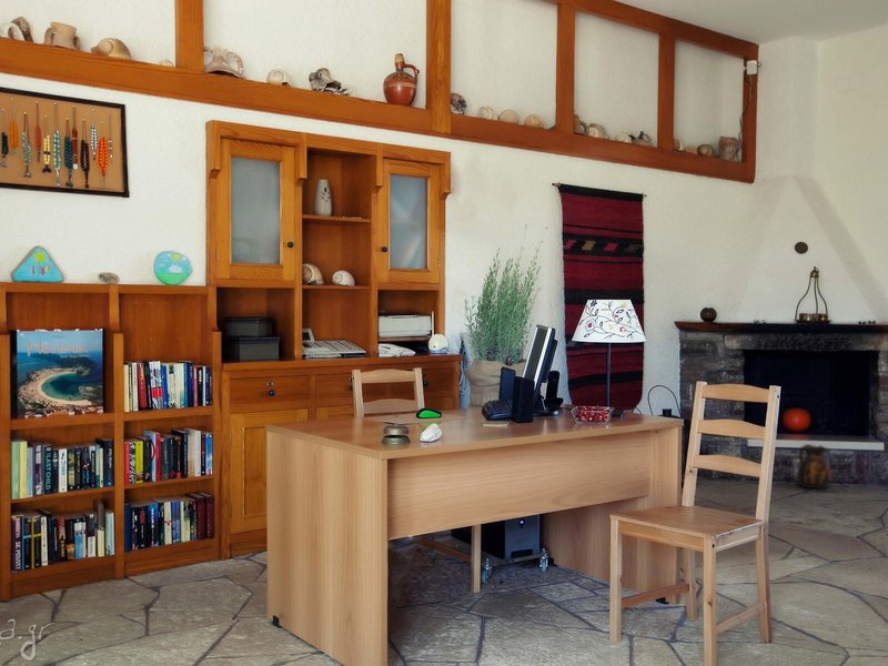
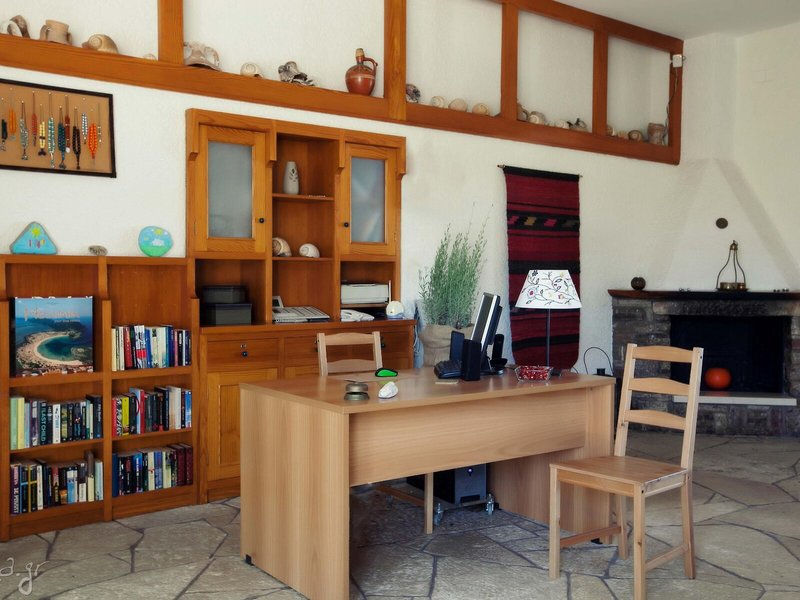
- ceramic jug (814, 465)
